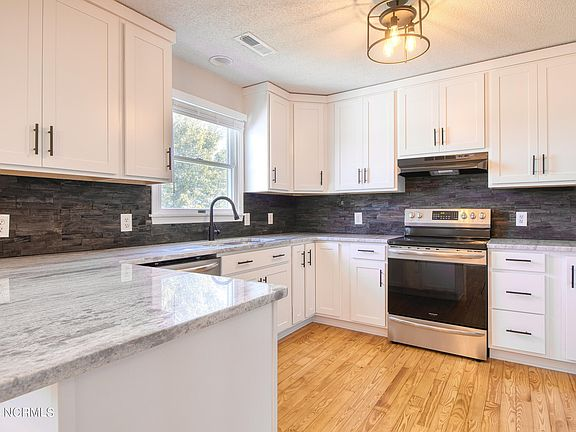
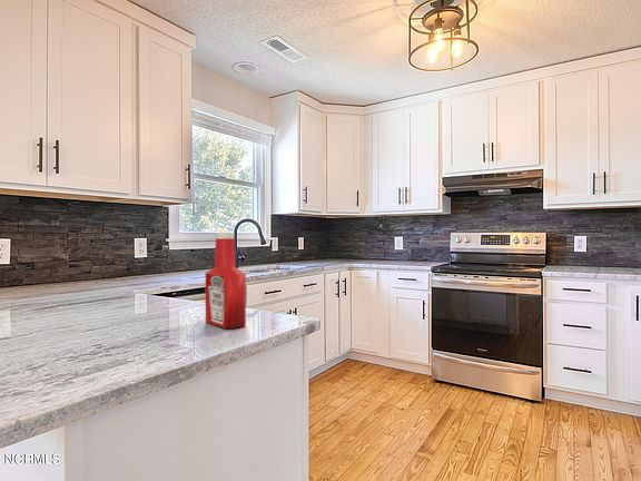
+ soap bottle (225, 277)
